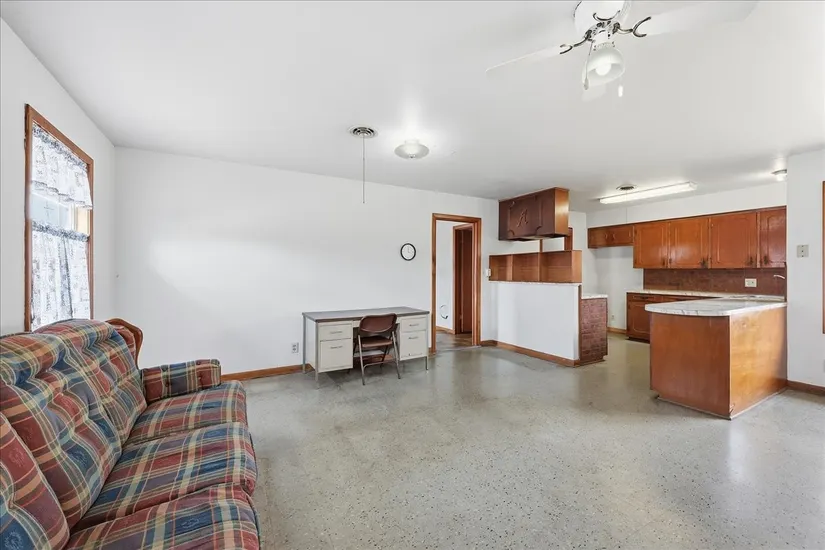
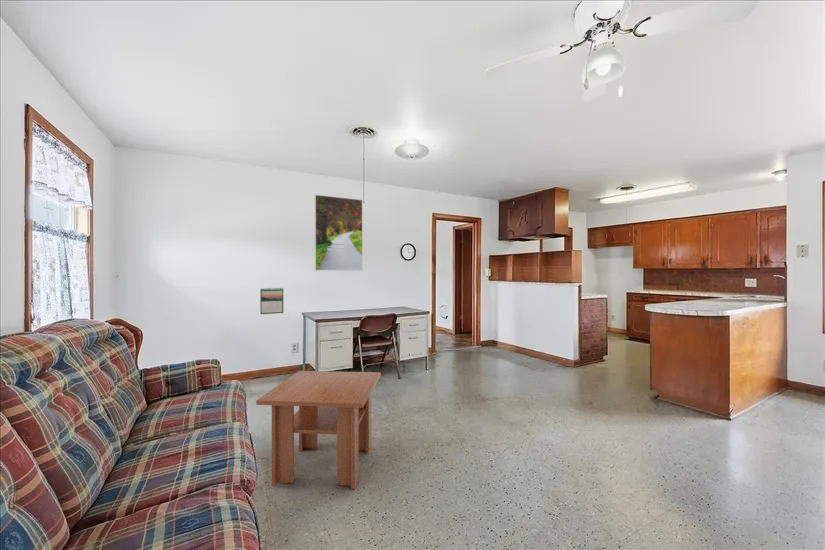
+ calendar (272, 300)
+ coffee table (326, 424)
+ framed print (339, 234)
